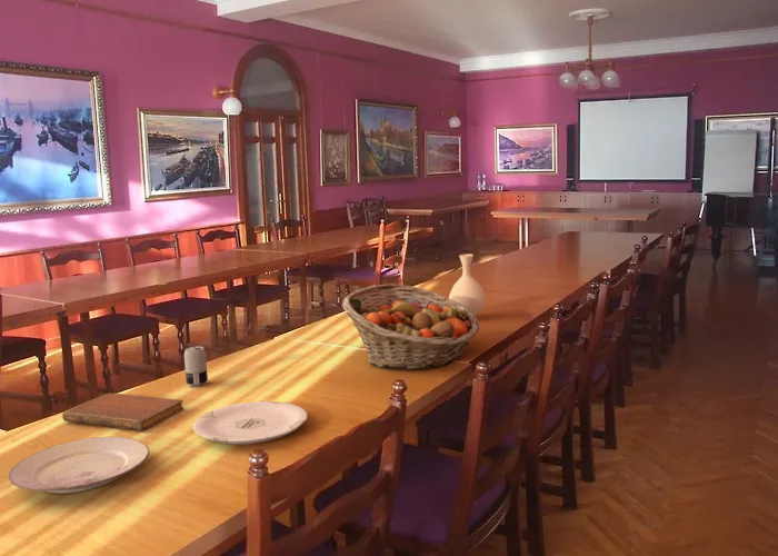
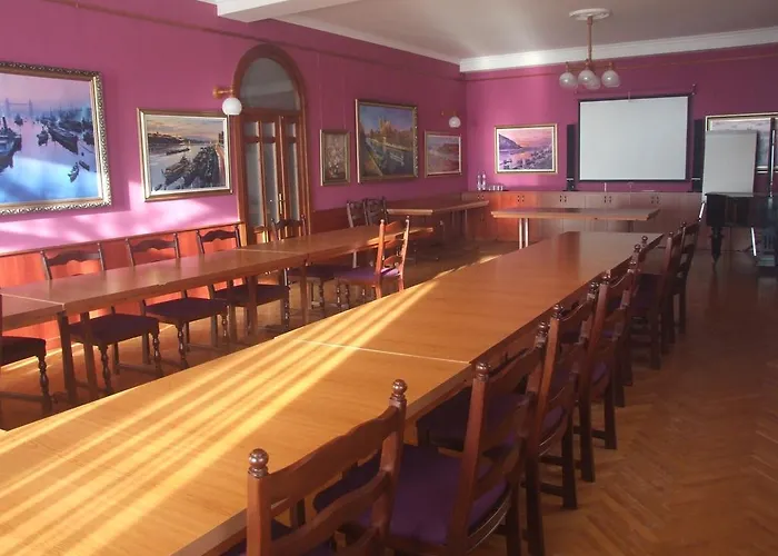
- fruit basket (411, 324)
- vase (467, 287)
- plate (81, 467)
- plate (251, 424)
- notebook (124, 410)
- beverage can (196, 364)
